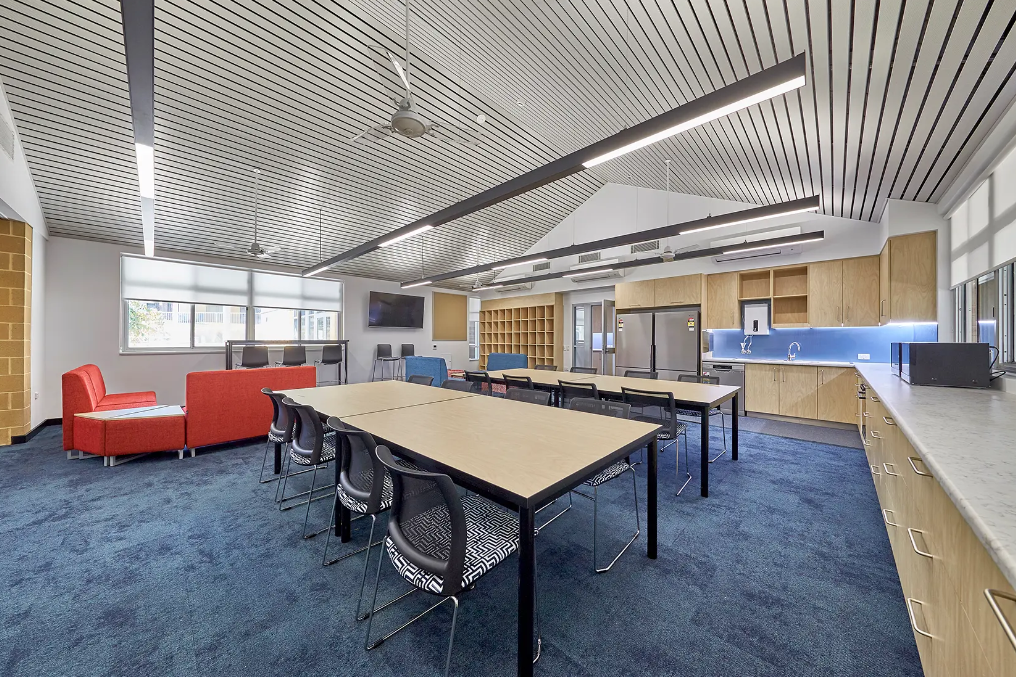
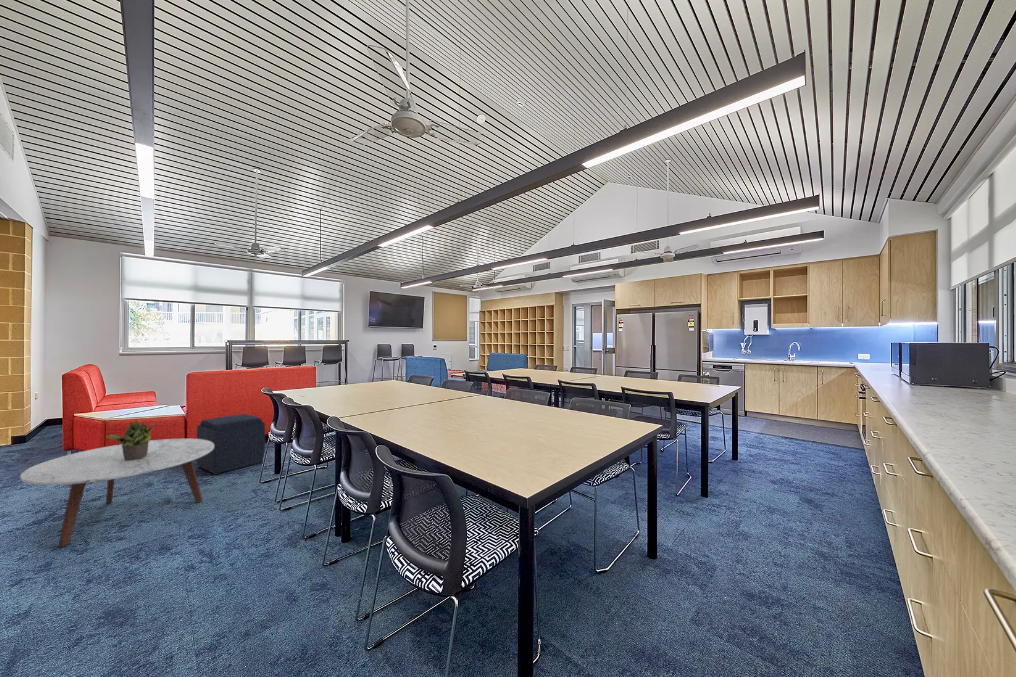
+ coffee table (127, 476)
+ ottoman (231, 440)
+ potted plant (129, 439)
